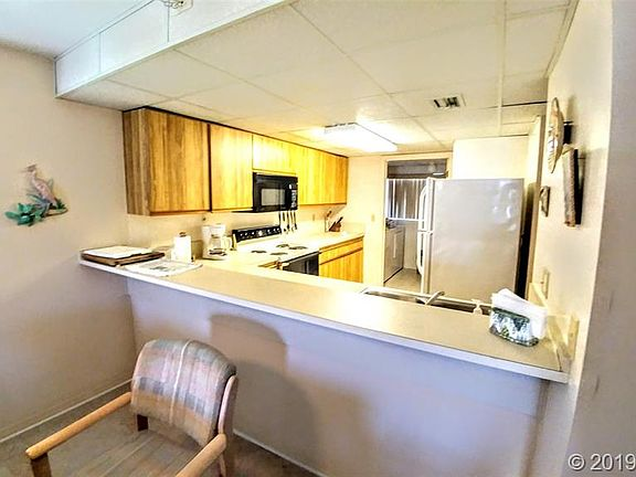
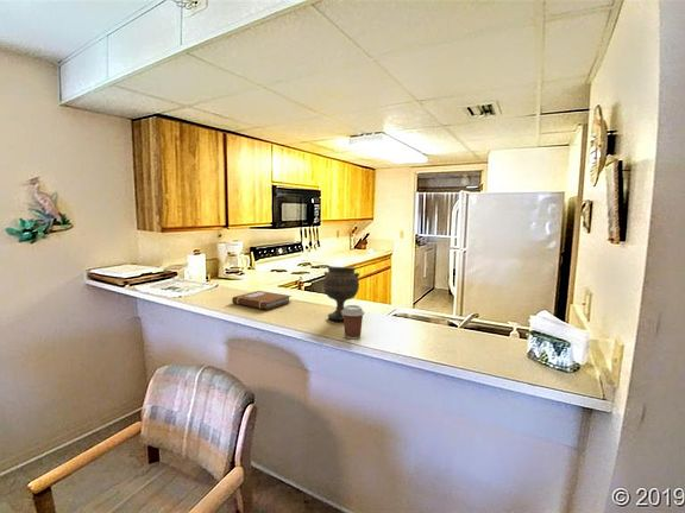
+ coffee cup (352, 321)
+ goblet (340, 291)
+ notebook (260, 299)
